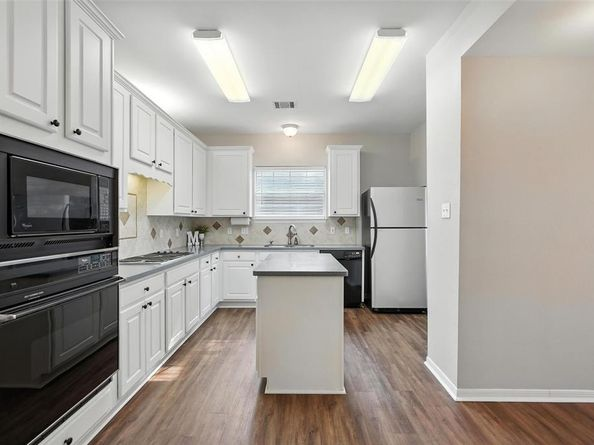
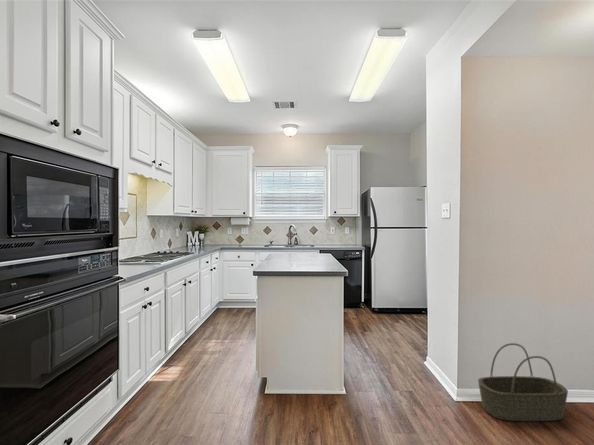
+ basket (521, 380)
